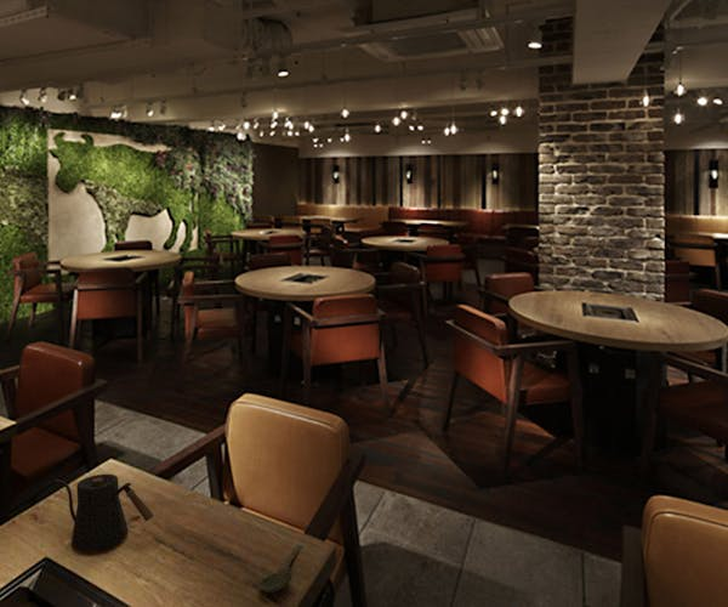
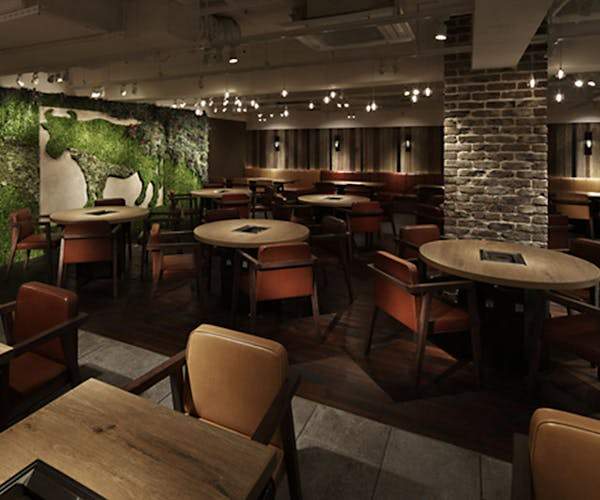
- kettle (102, 509)
- spoon (286, 562)
